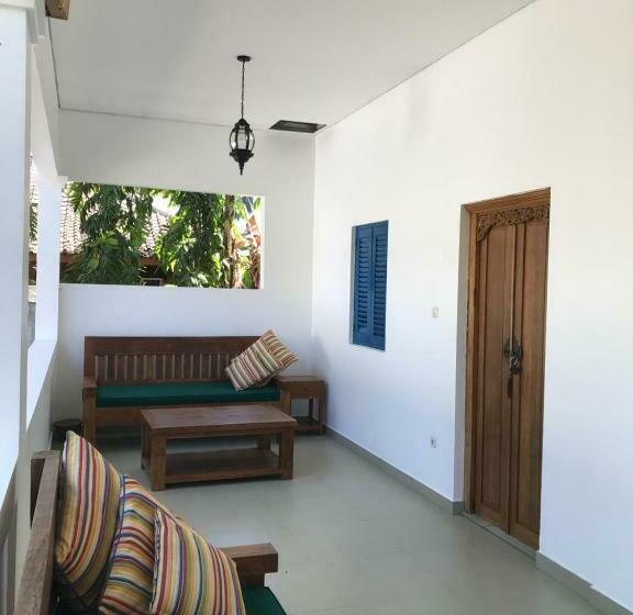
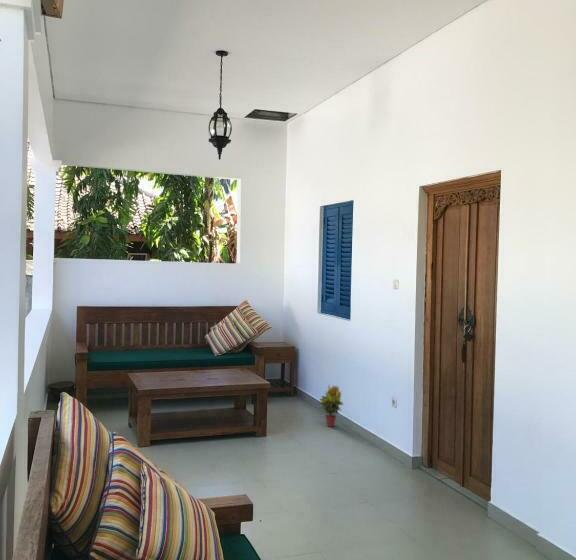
+ potted plant (331, 405)
